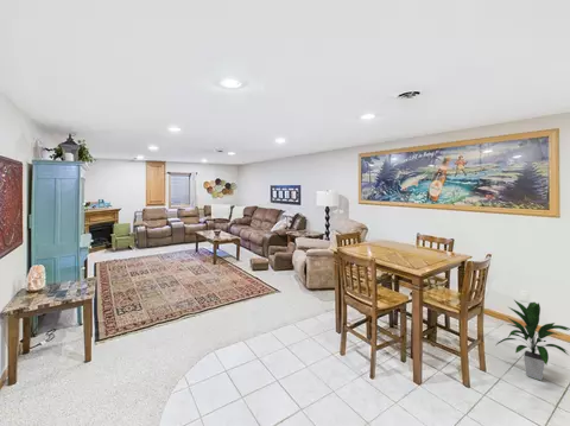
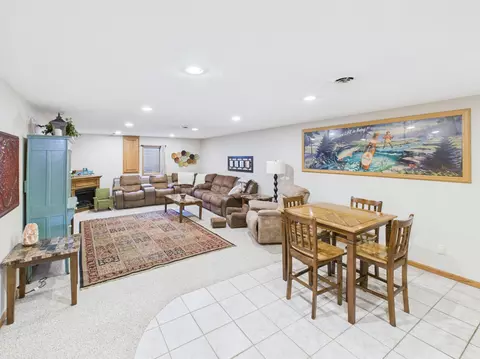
- indoor plant (531, 336)
